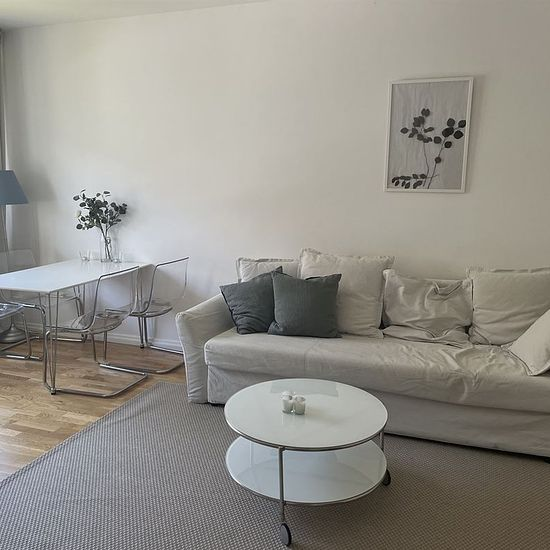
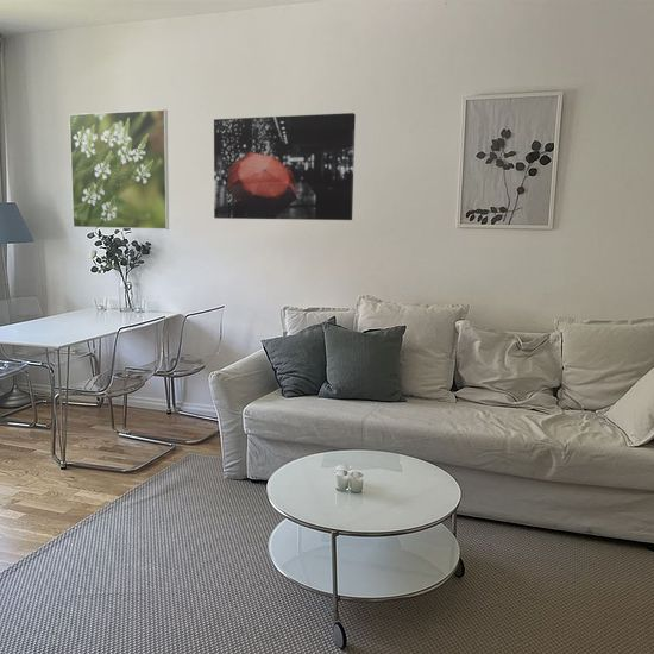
+ wall art (281, 168)
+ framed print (118, 170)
